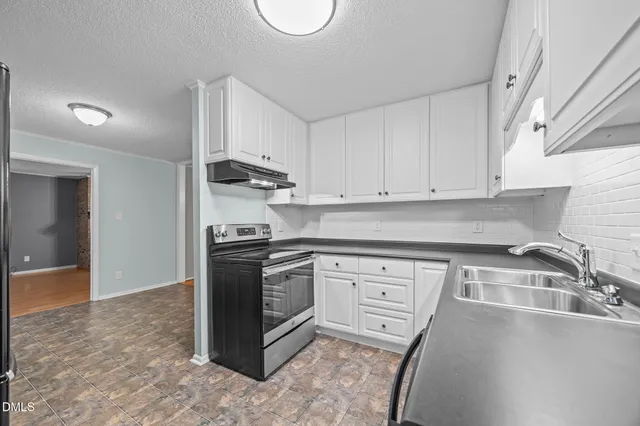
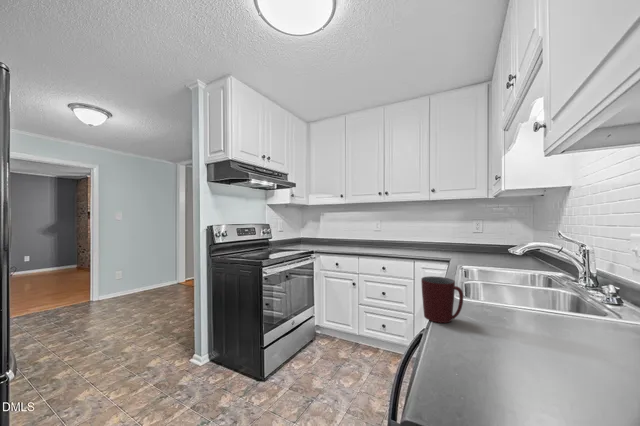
+ mug (442, 300)
